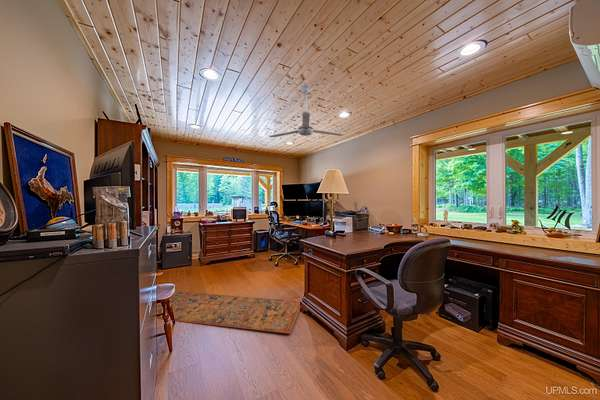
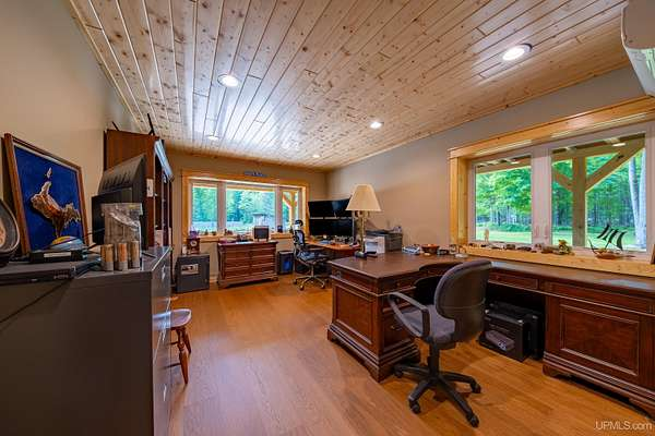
- rug (204, 306)
- ceiling fan (305, 105)
